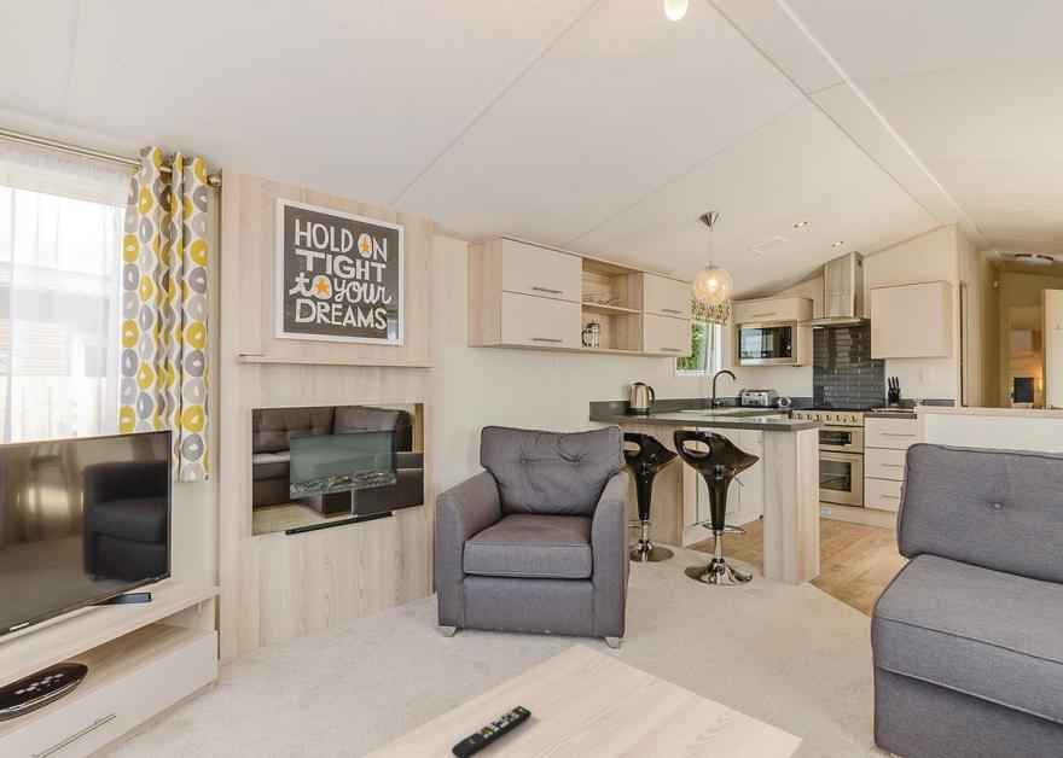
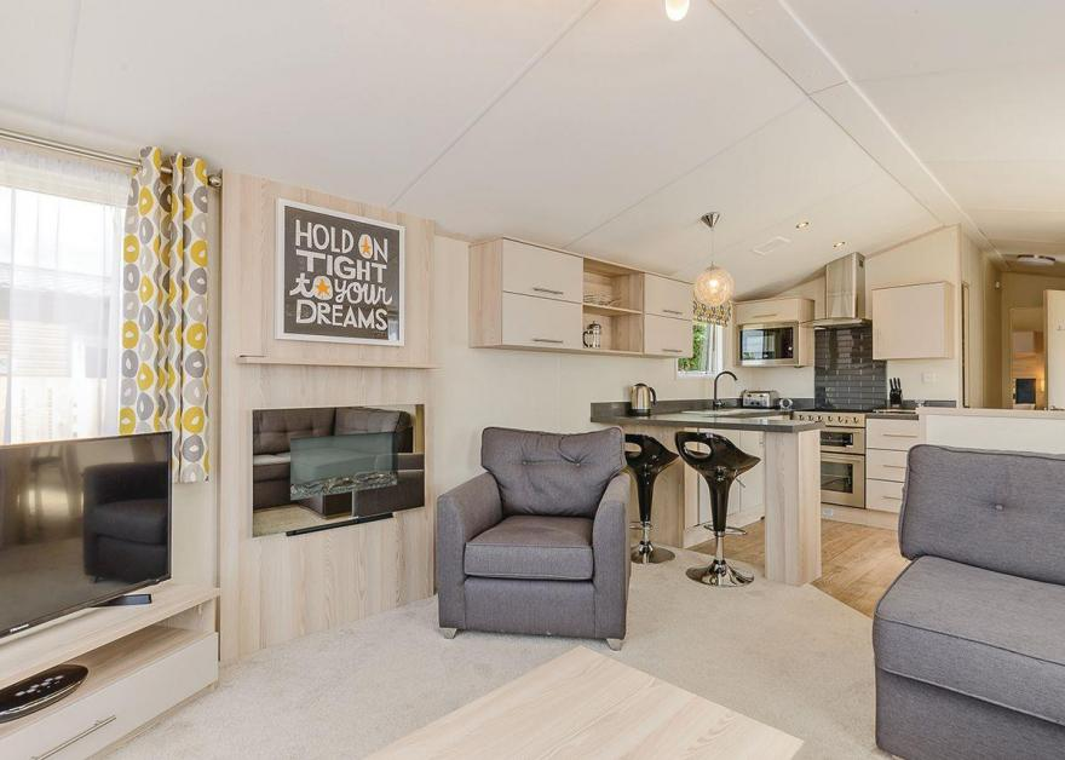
- remote control (493, 730)
